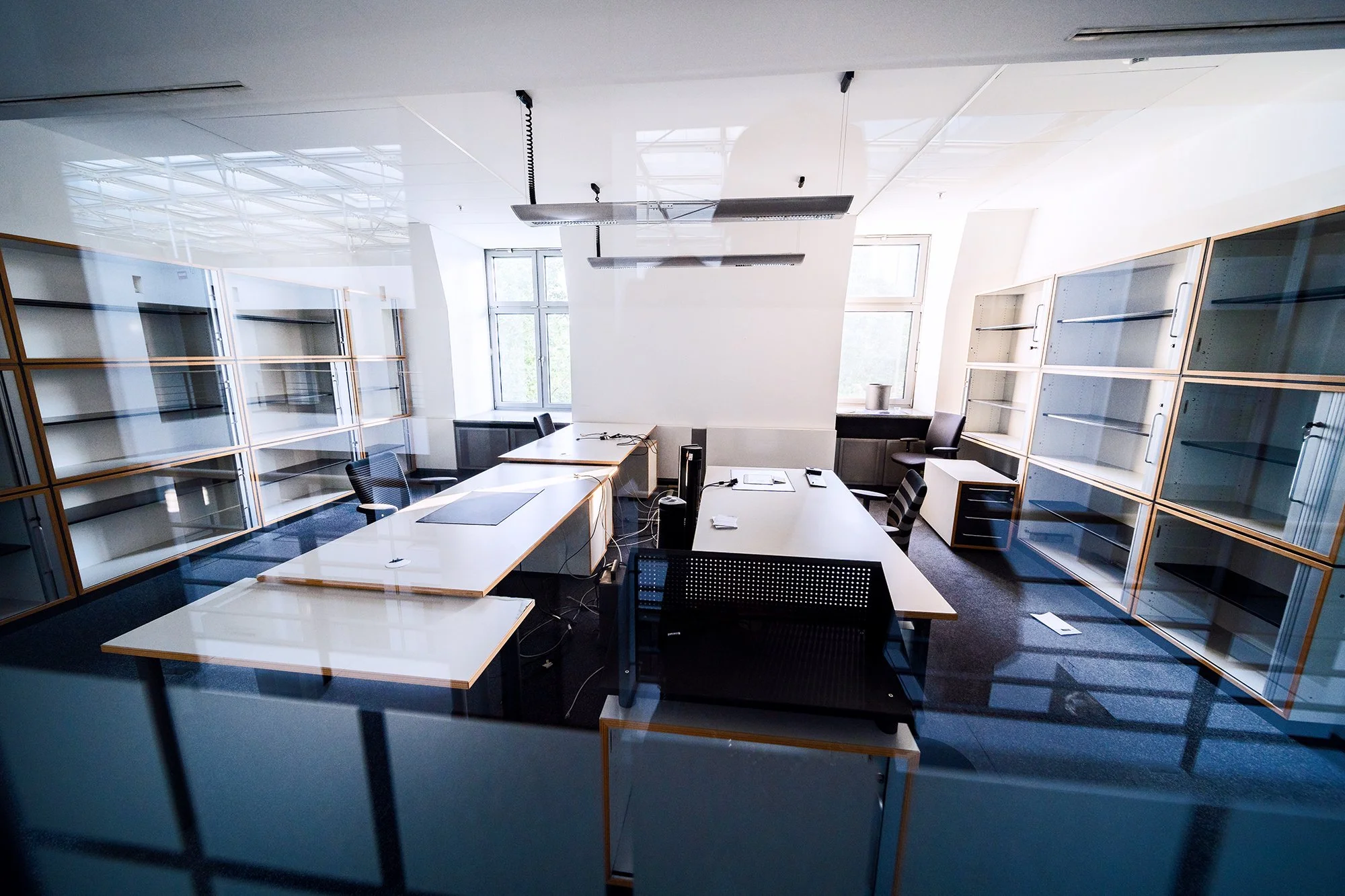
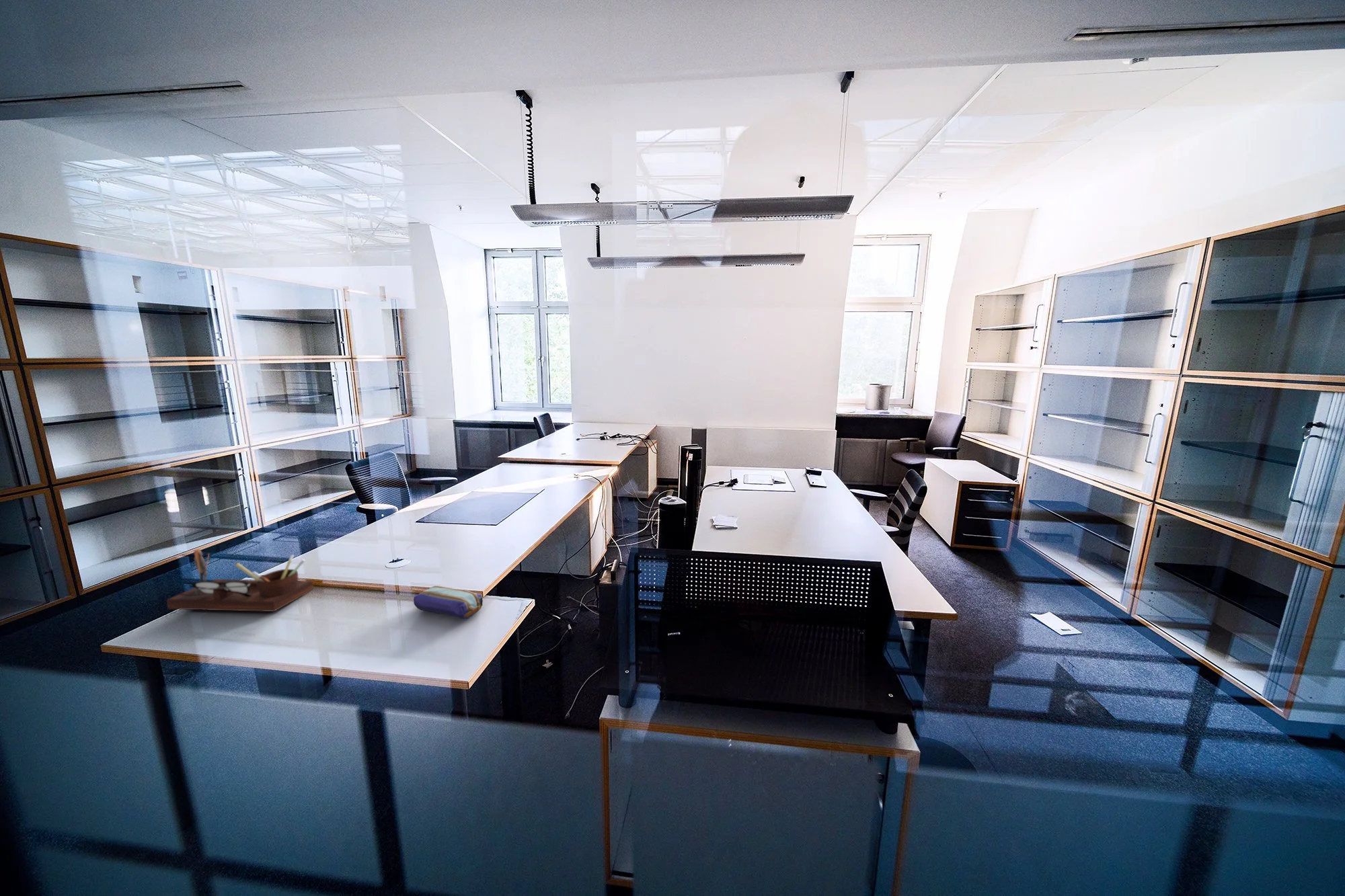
+ desk organizer (246, 573)
+ pencil case (449, 602)
